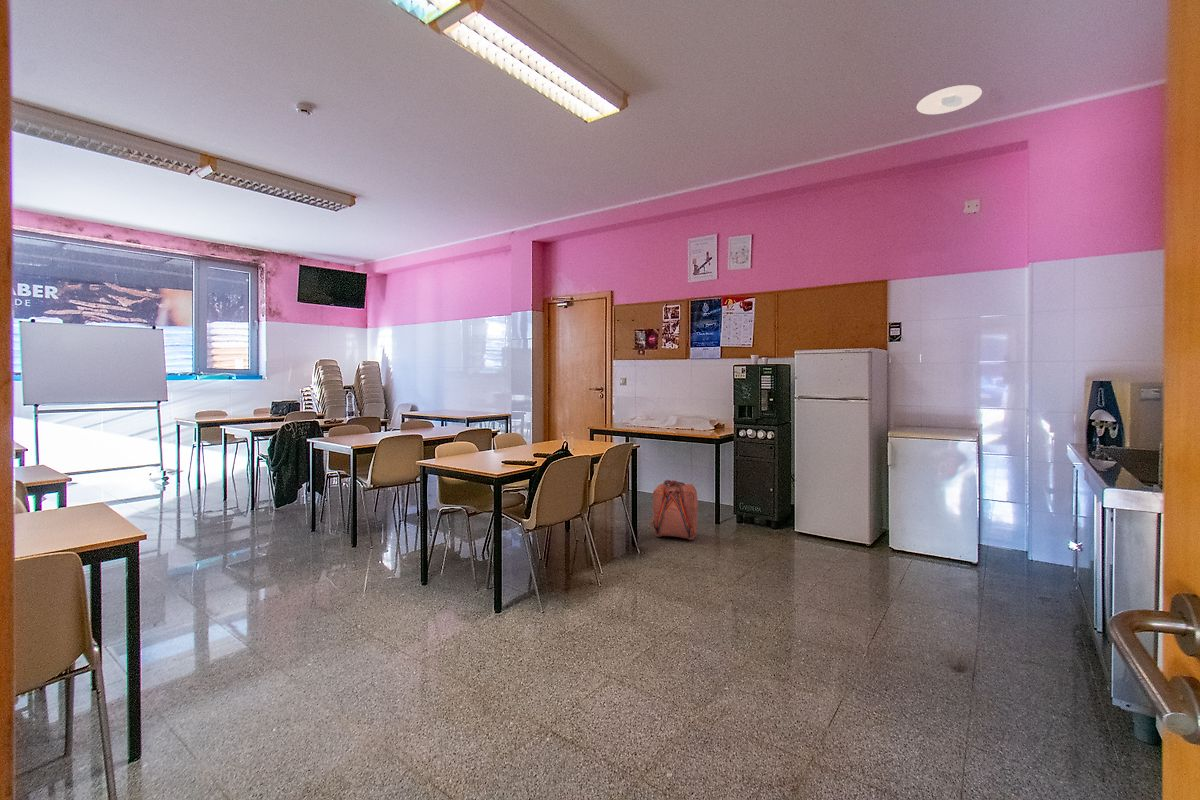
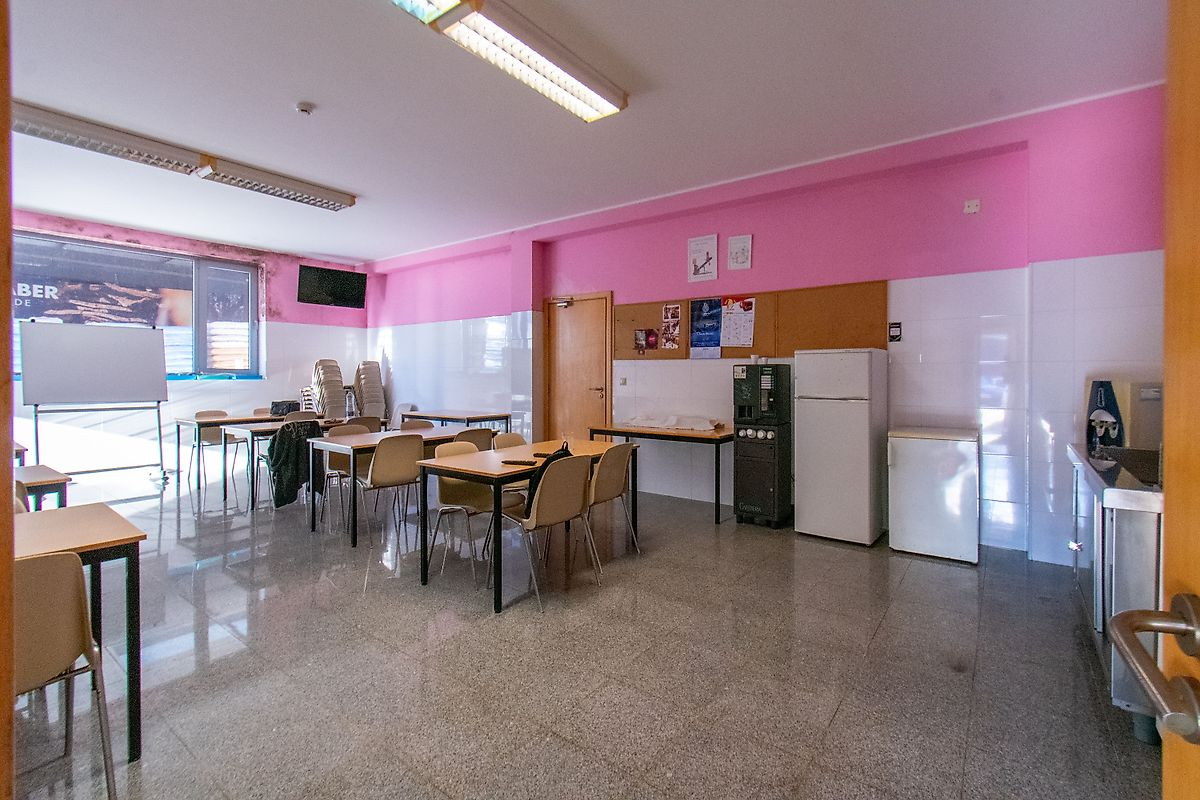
- recessed light (948, 97)
- backpack (675, 509)
